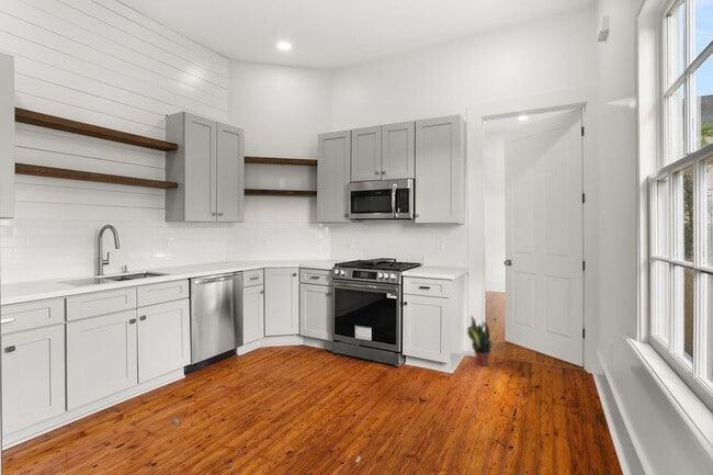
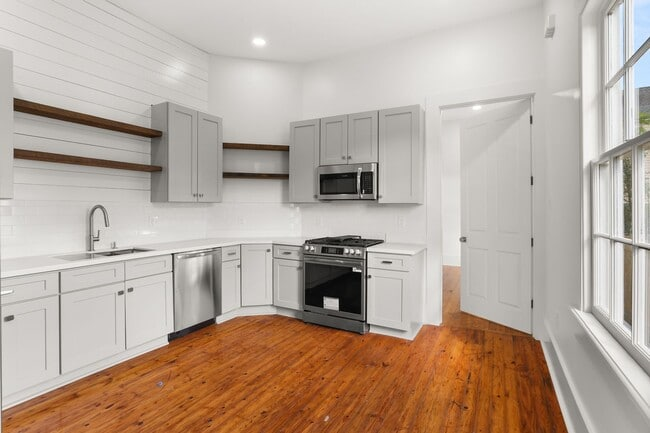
- potted plant (482, 340)
